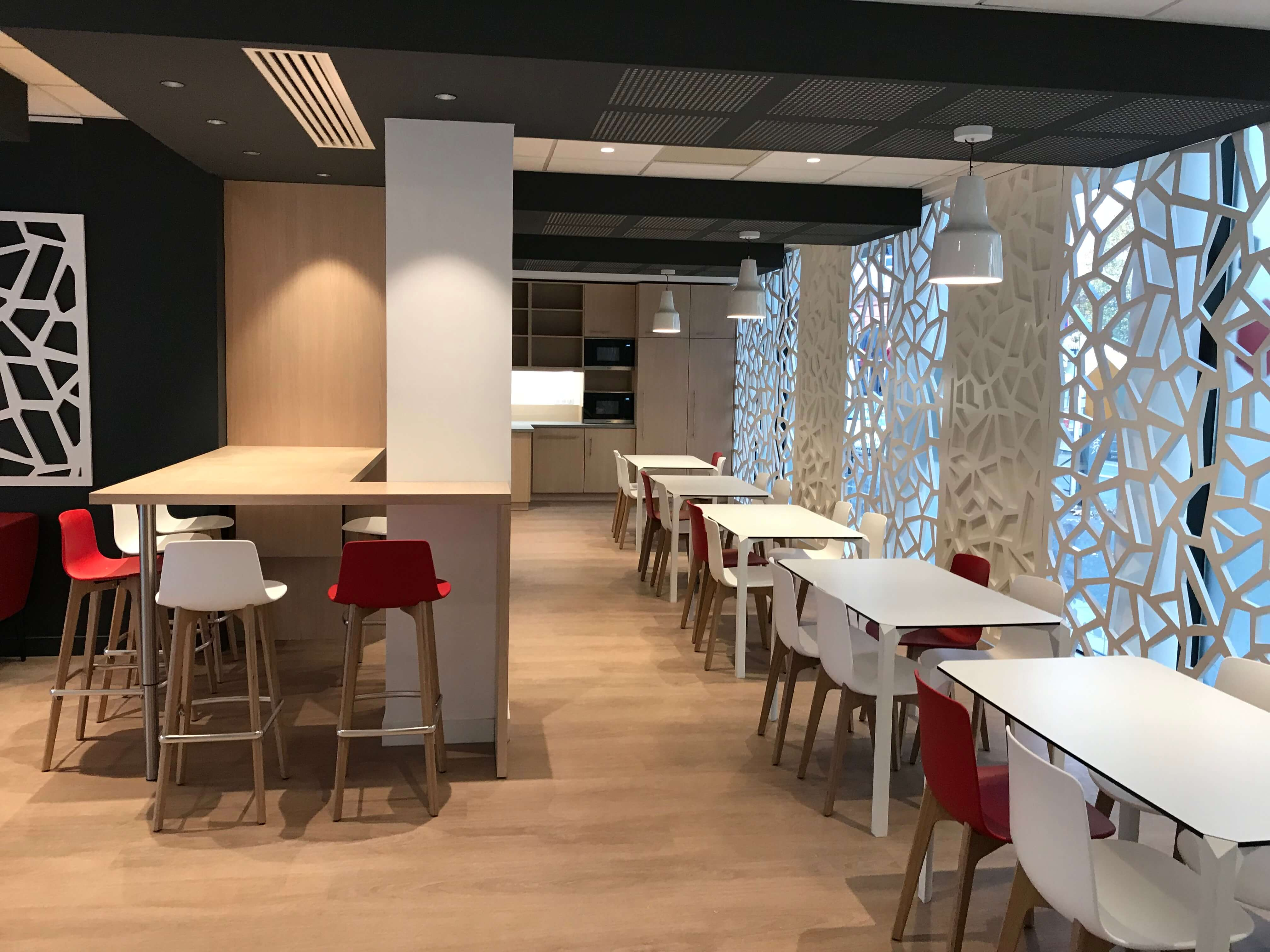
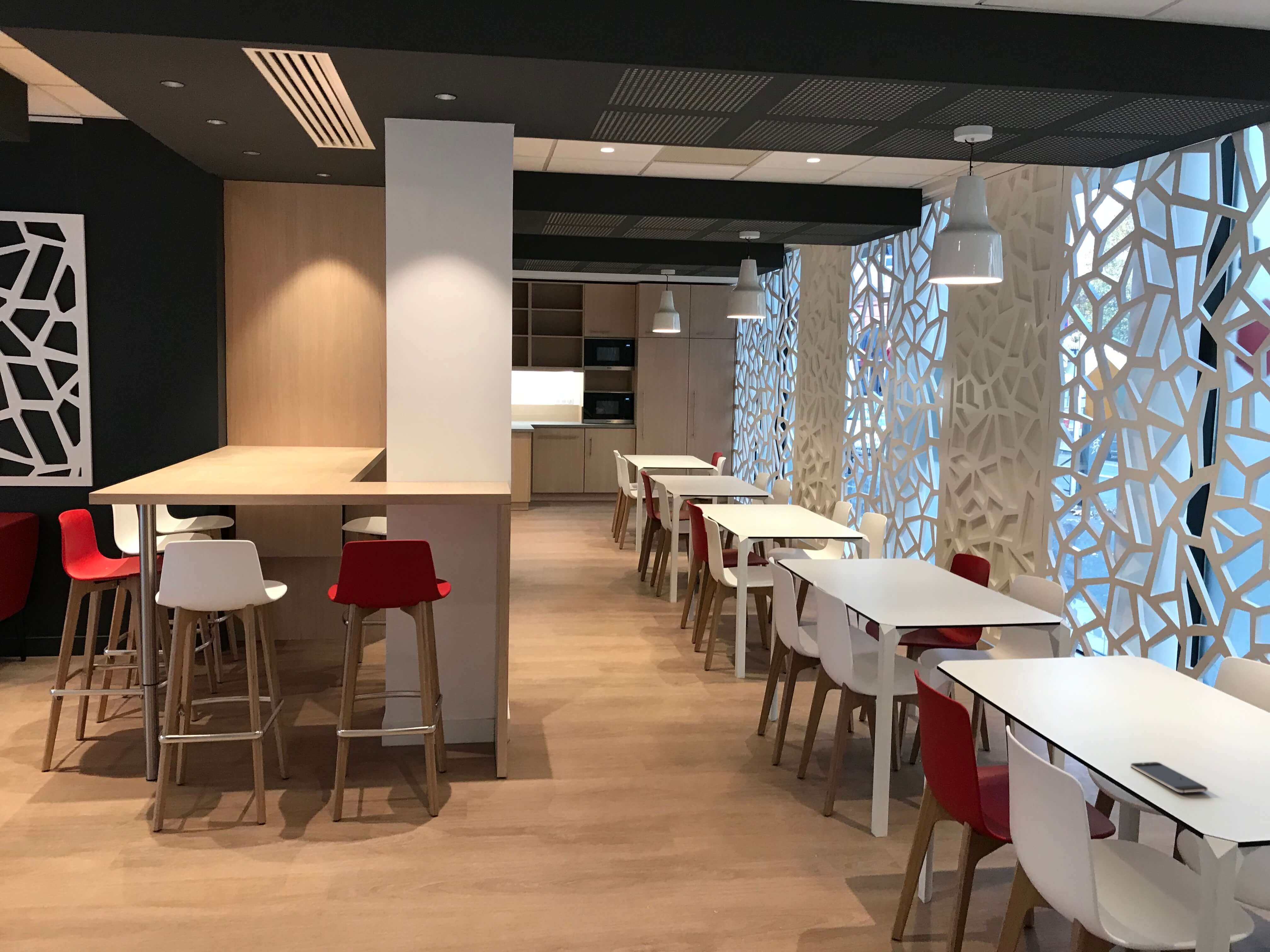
+ smartphone (1168, 776)
